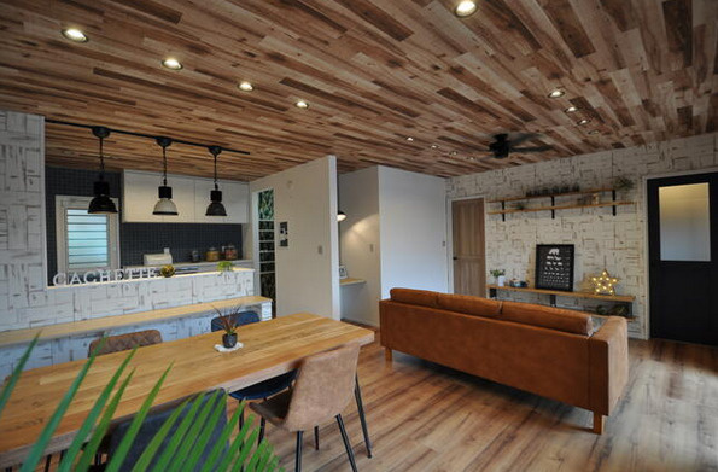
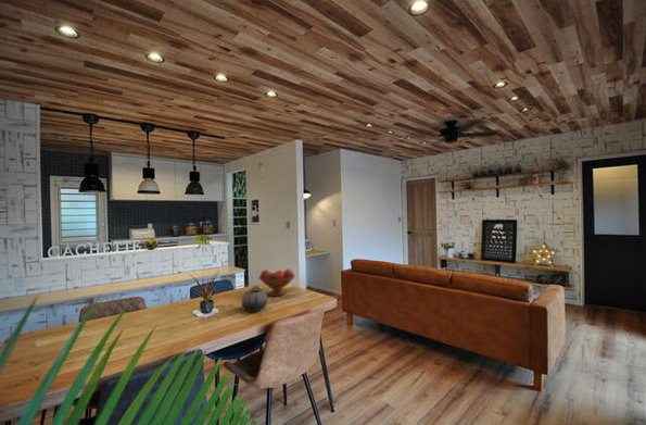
+ fruit bowl (277, 282)
+ teapot (254, 299)
